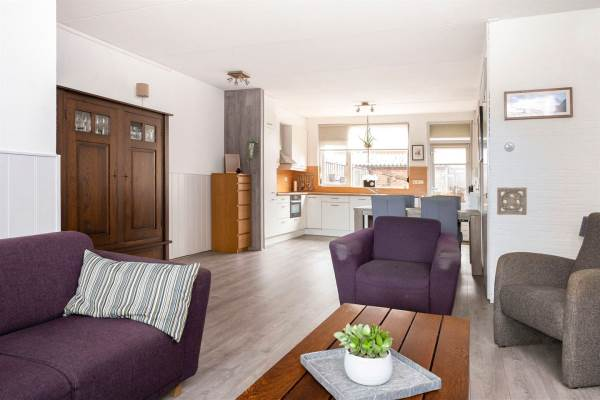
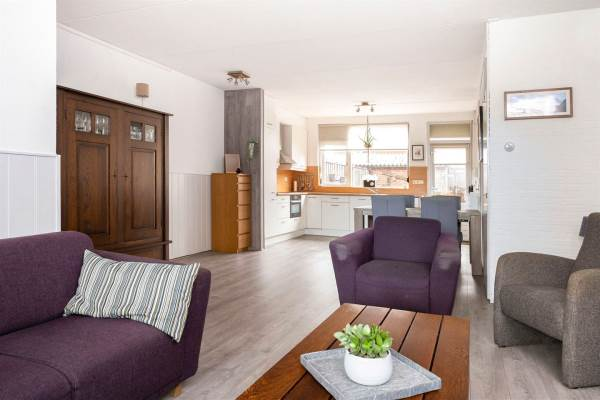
- wall ornament (512, 201)
